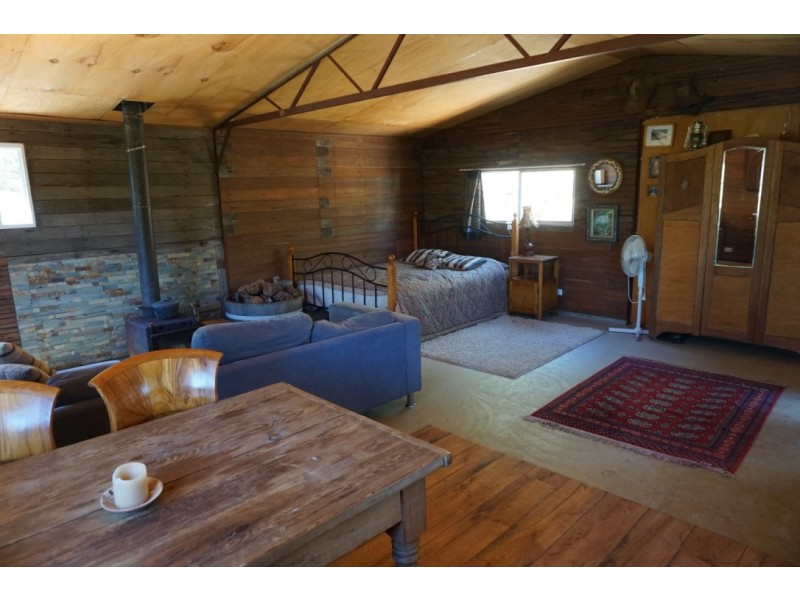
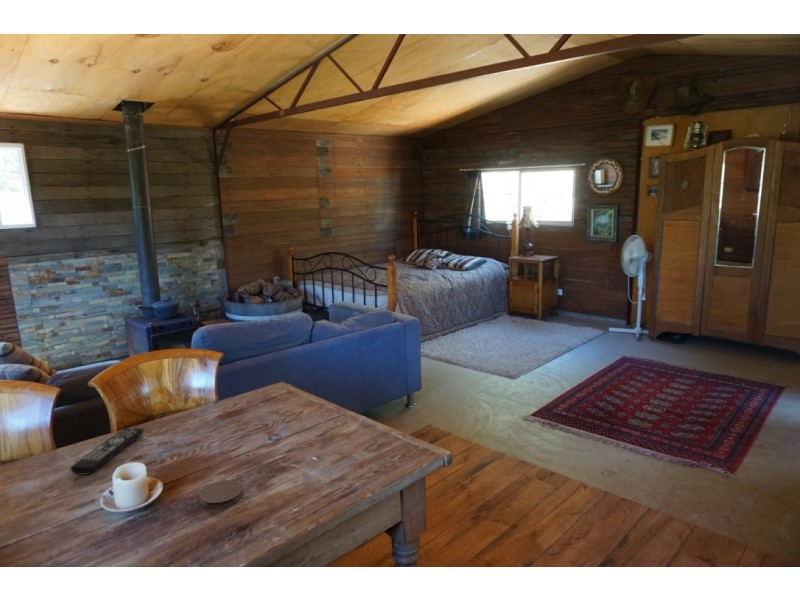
+ coaster (221, 493)
+ remote control (109, 449)
